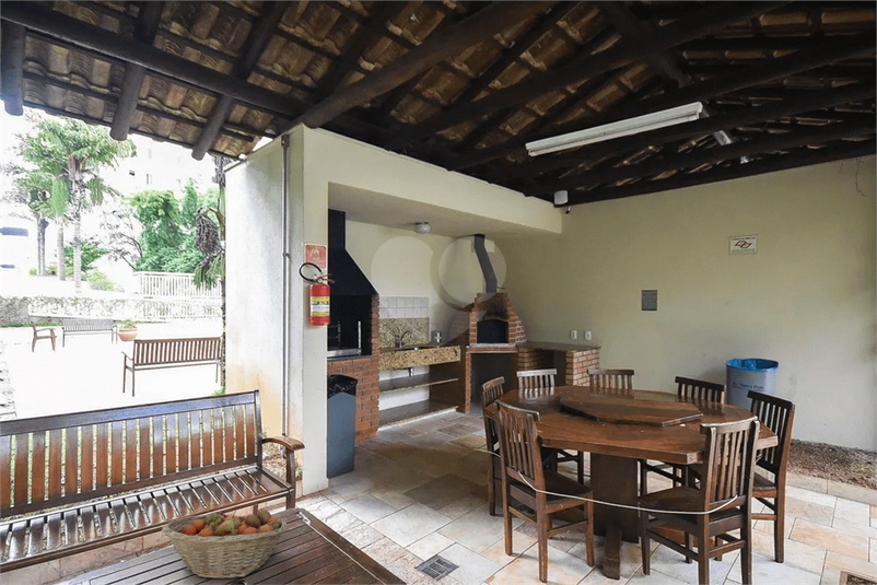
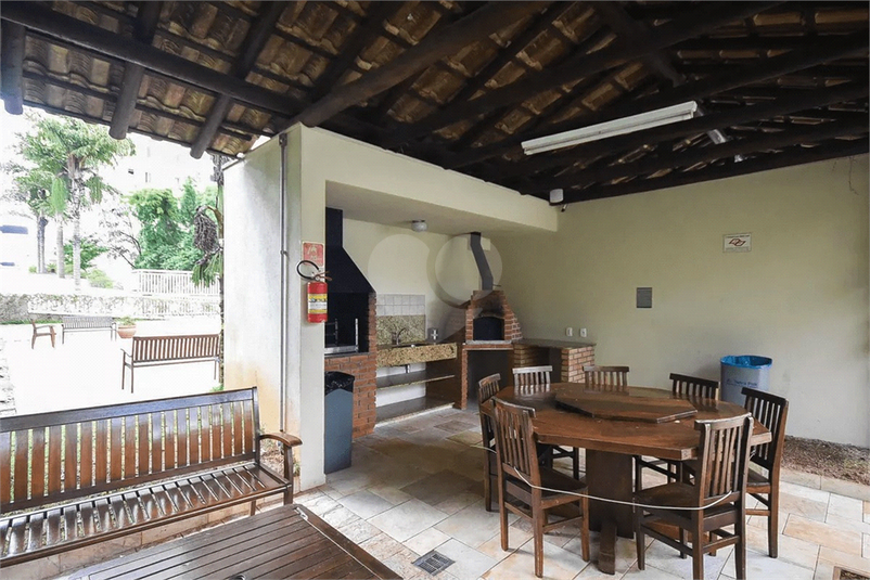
- fruit basket (226, 535)
